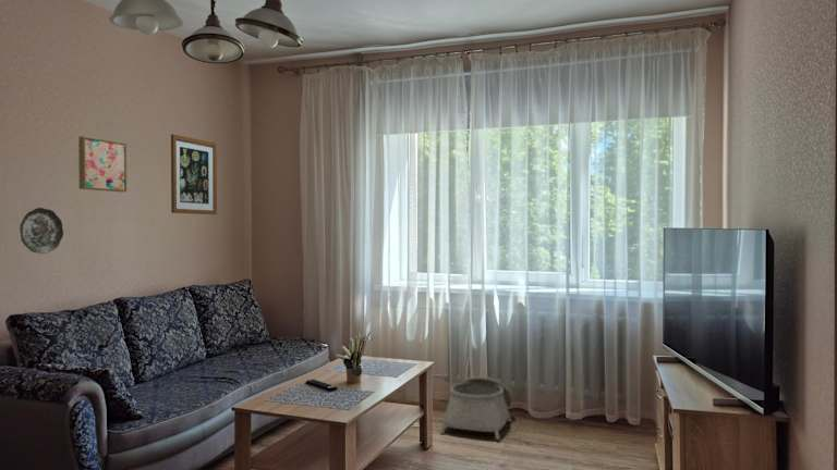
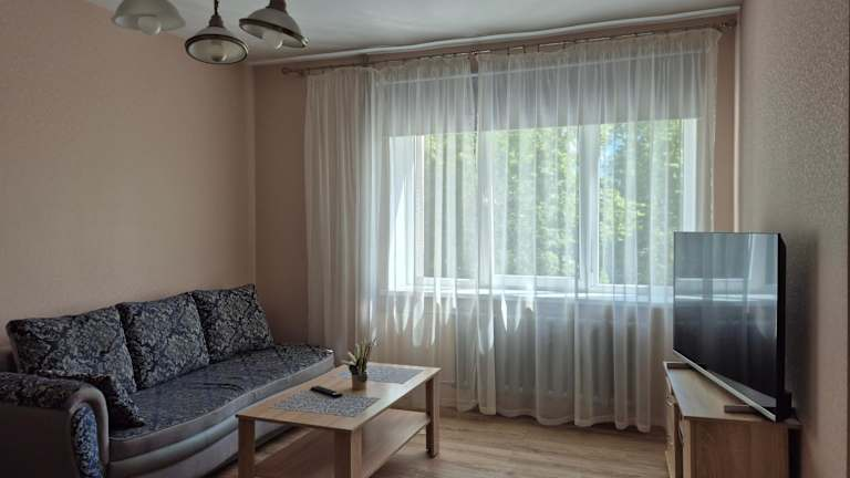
- wall art (104, 164)
- decorative plate (40, 231)
- wall art (194, 176)
- basket (480, 400)
